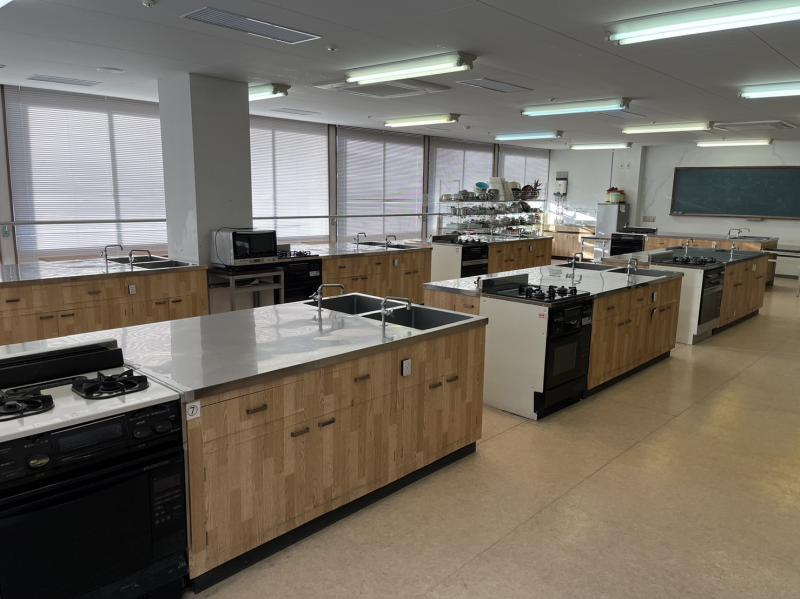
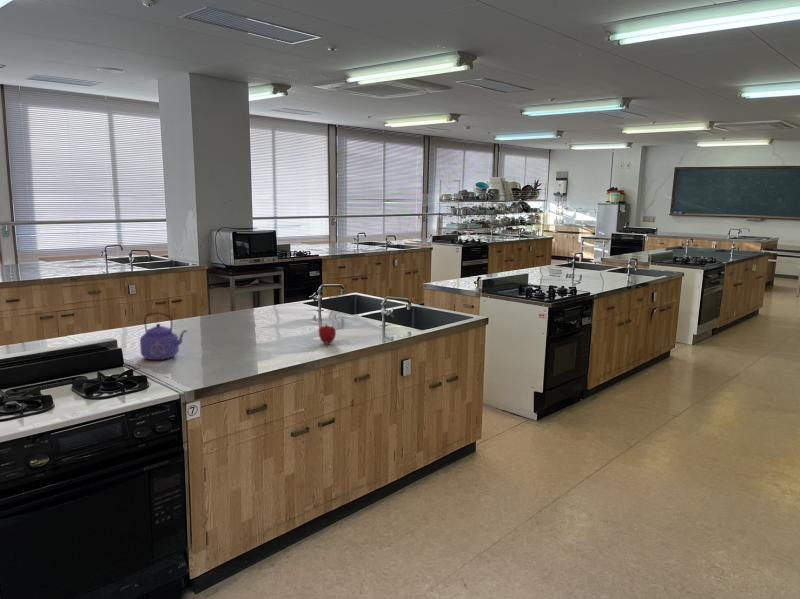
+ fruit (327, 333)
+ kettle (164, 335)
